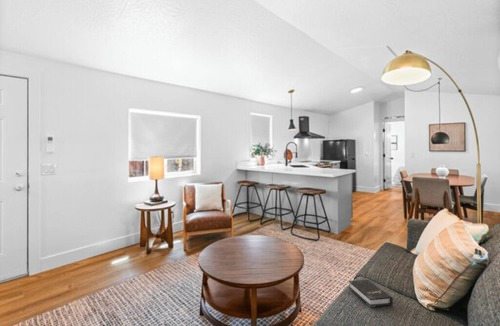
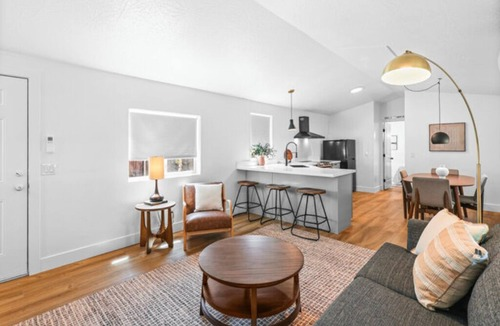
- hardback book (369, 292)
